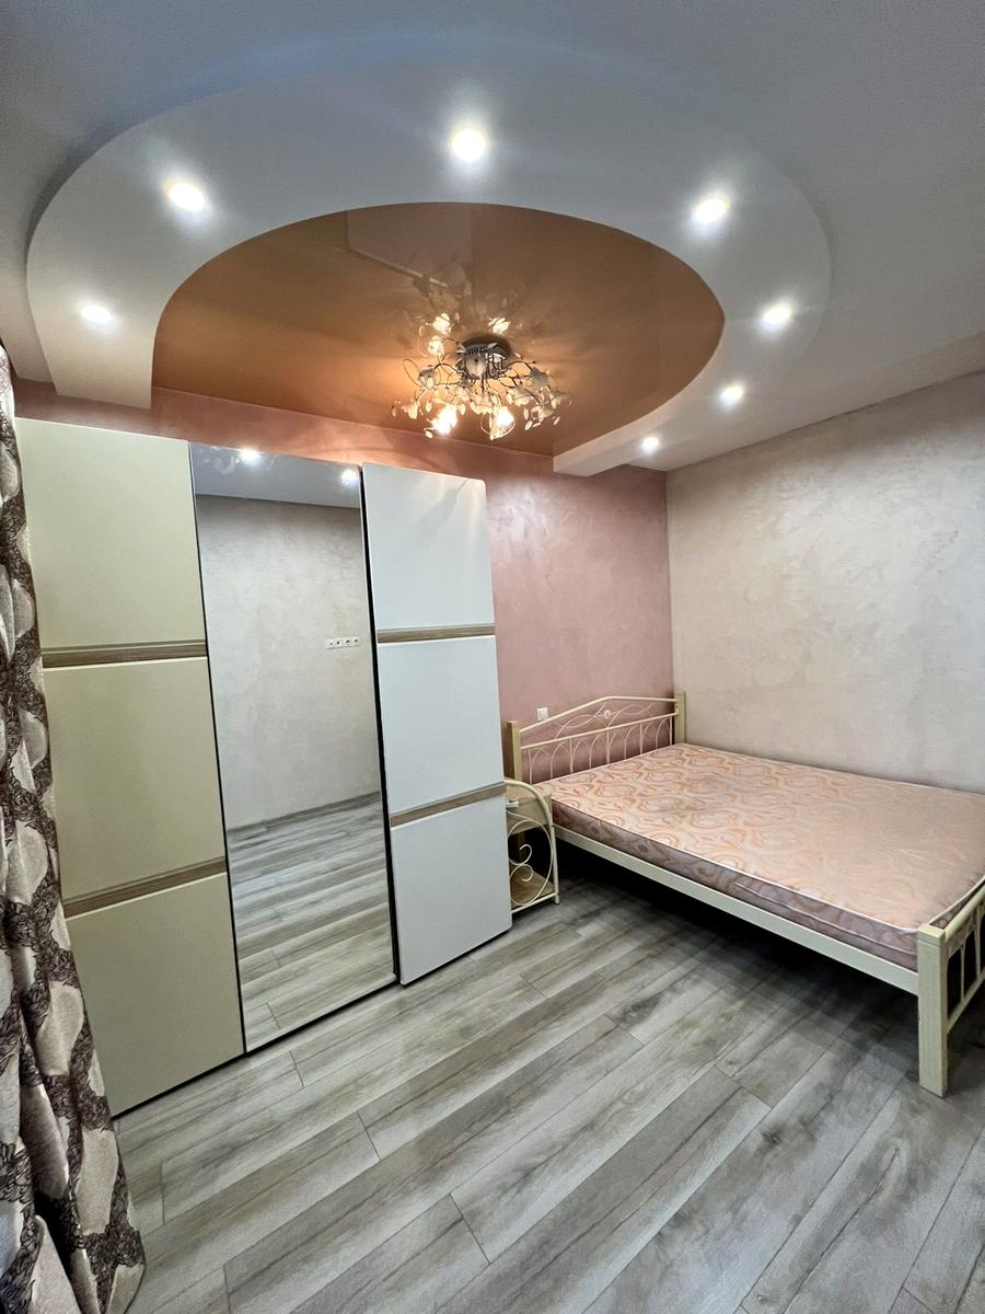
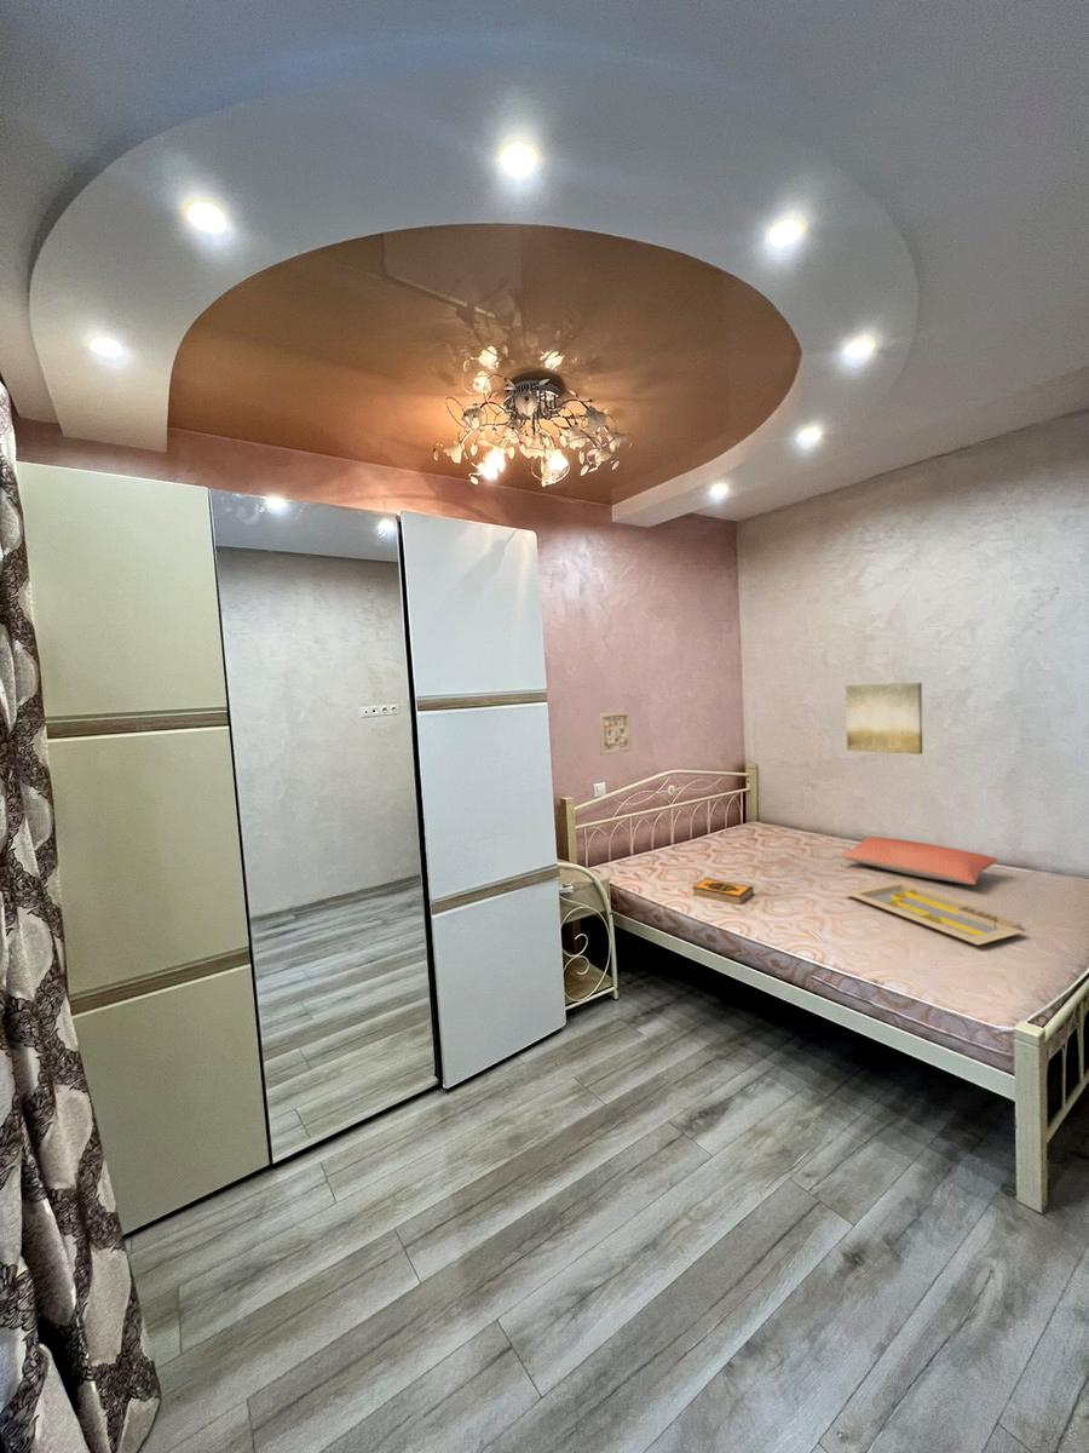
+ hardback book (722, 890)
+ wall ornament (615, 733)
+ pillow (915, 858)
+ serving tray (933, 911)
+ wall art (882, 718)
